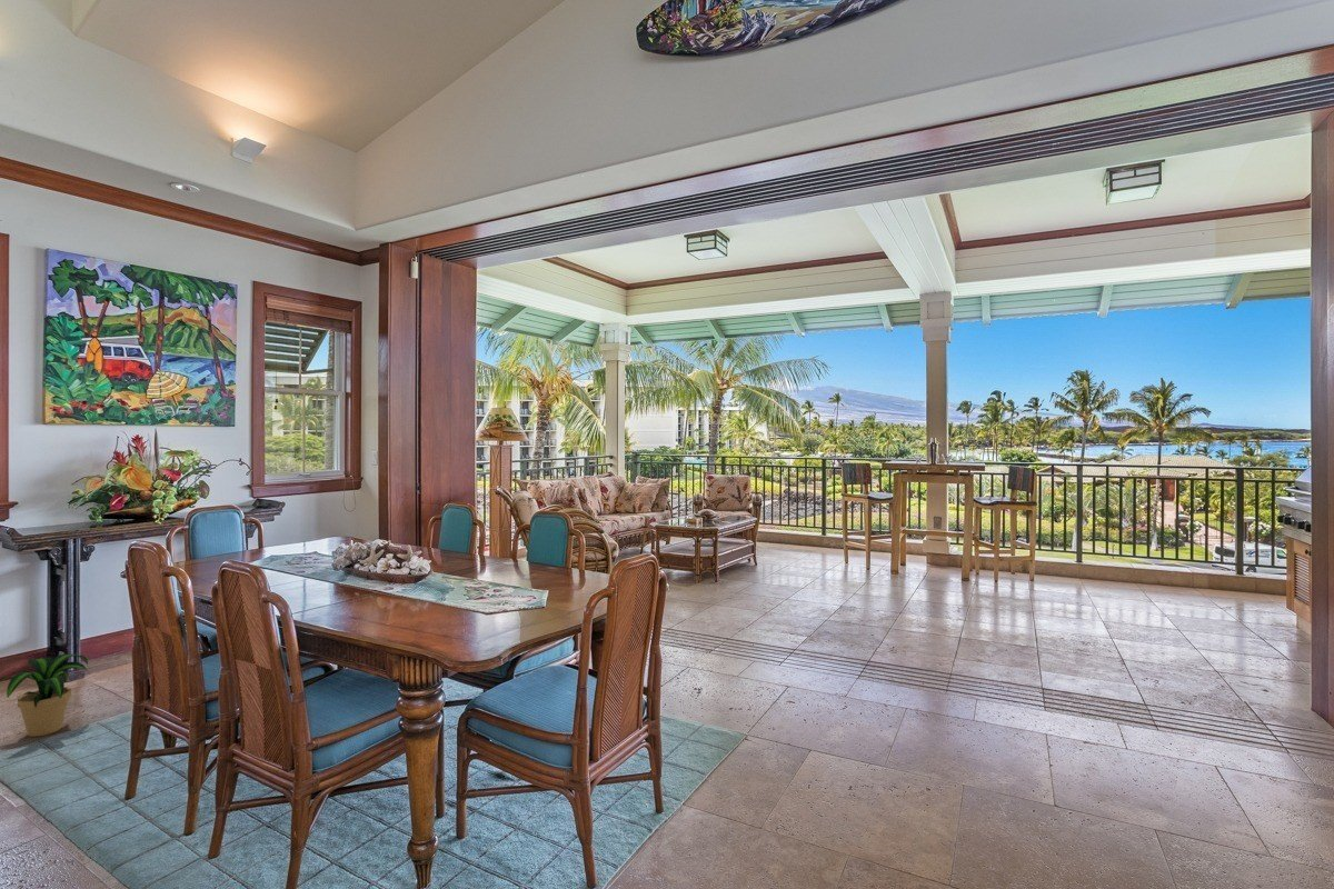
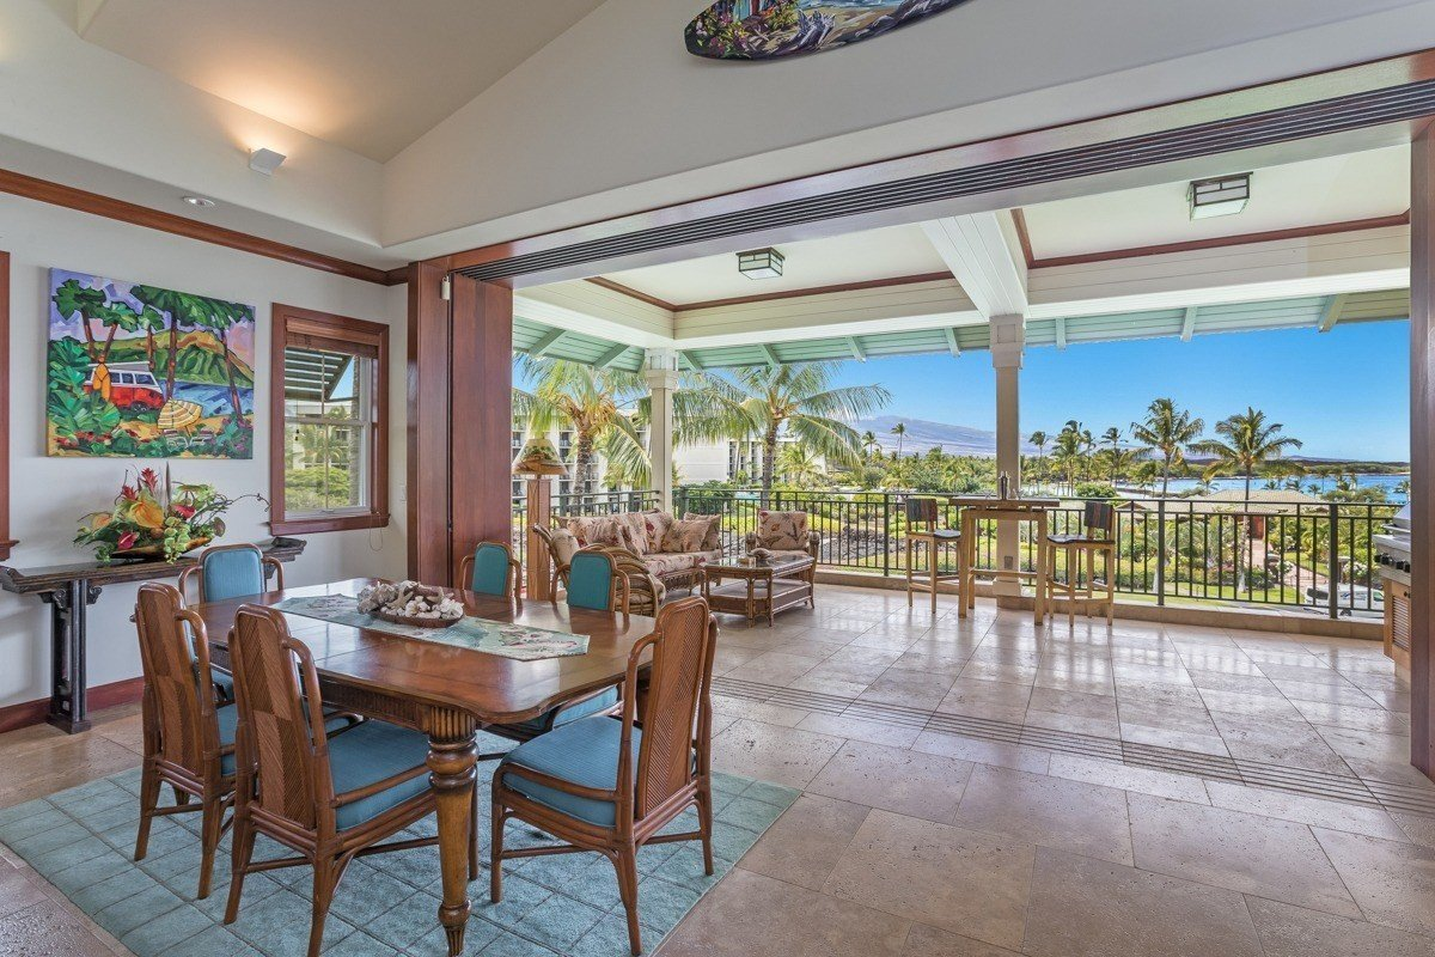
- potted plant (44, 695)
